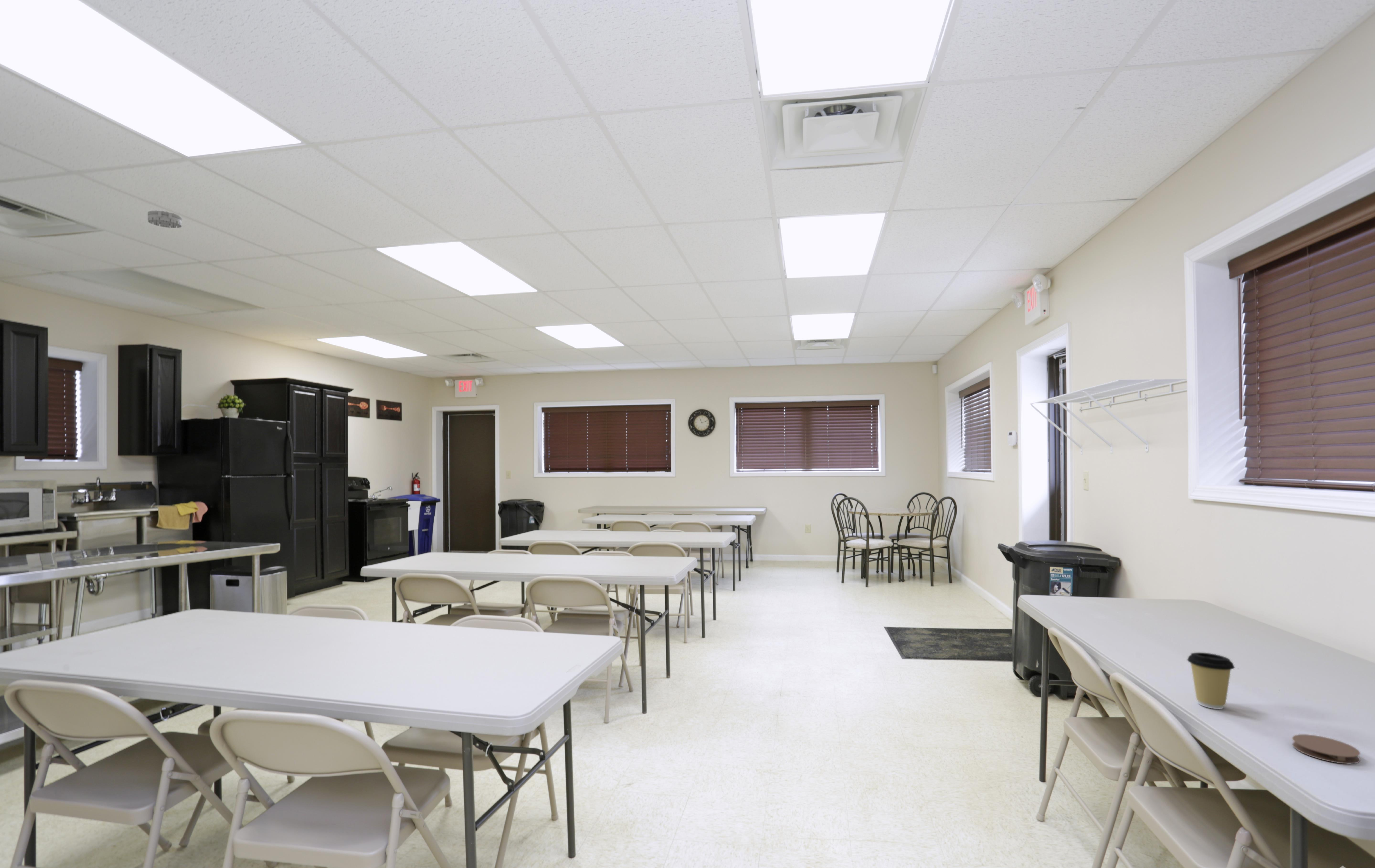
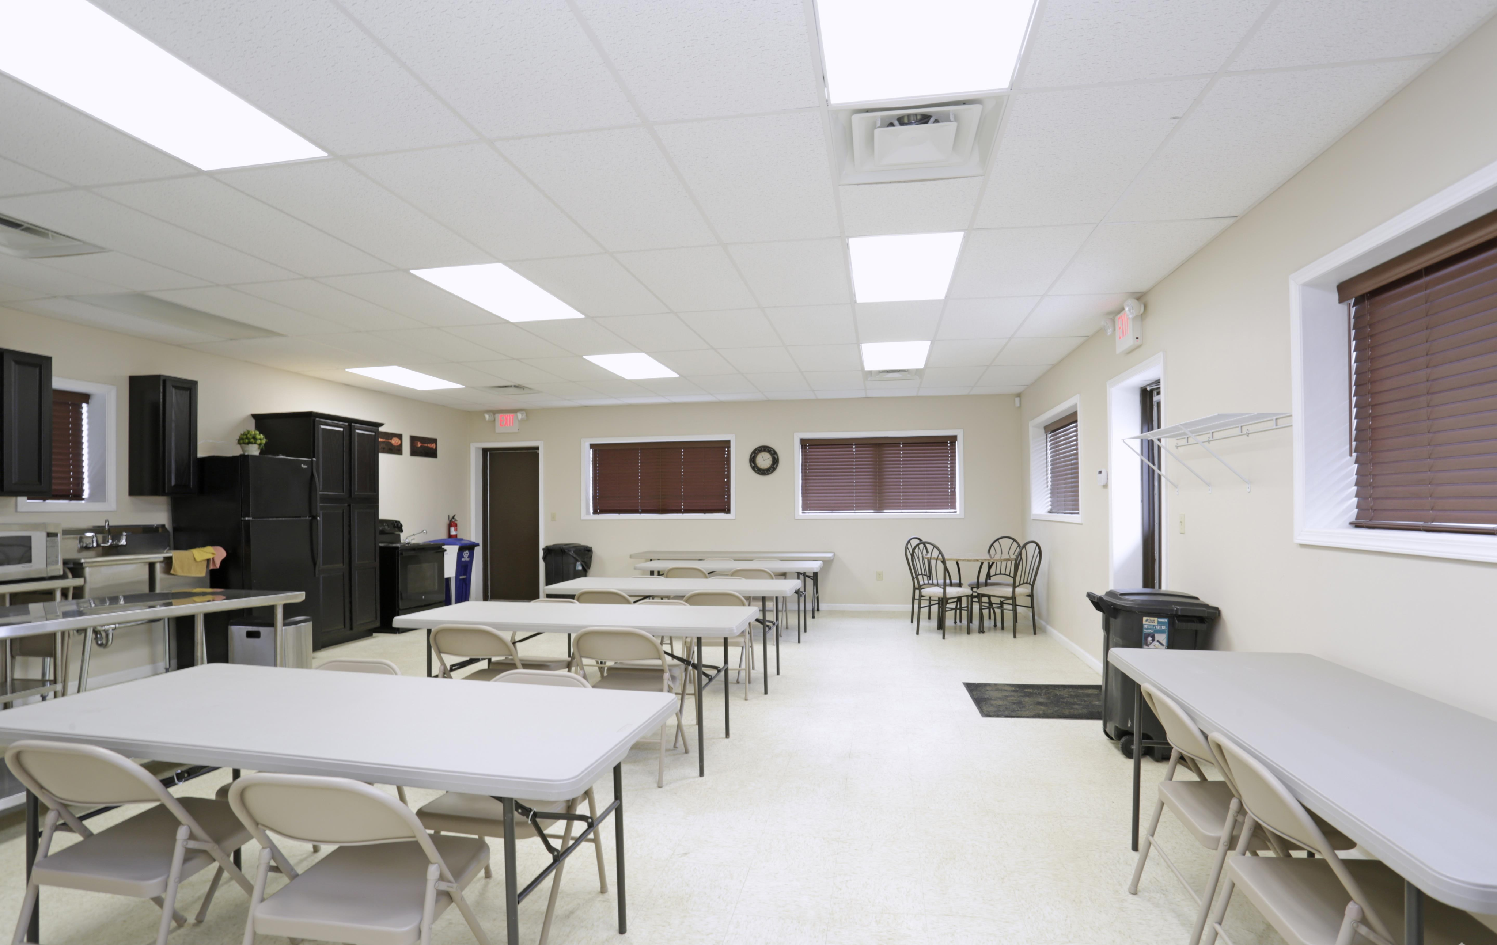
- coffee cup (1211, 680)
- coaster (1325, 749)
- smoke detector (165, 219)
